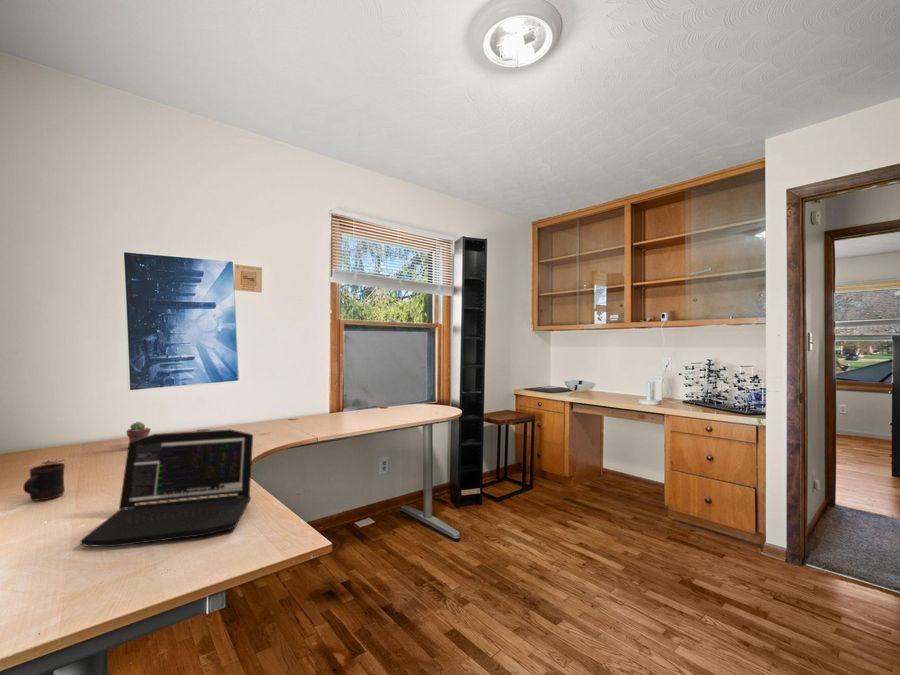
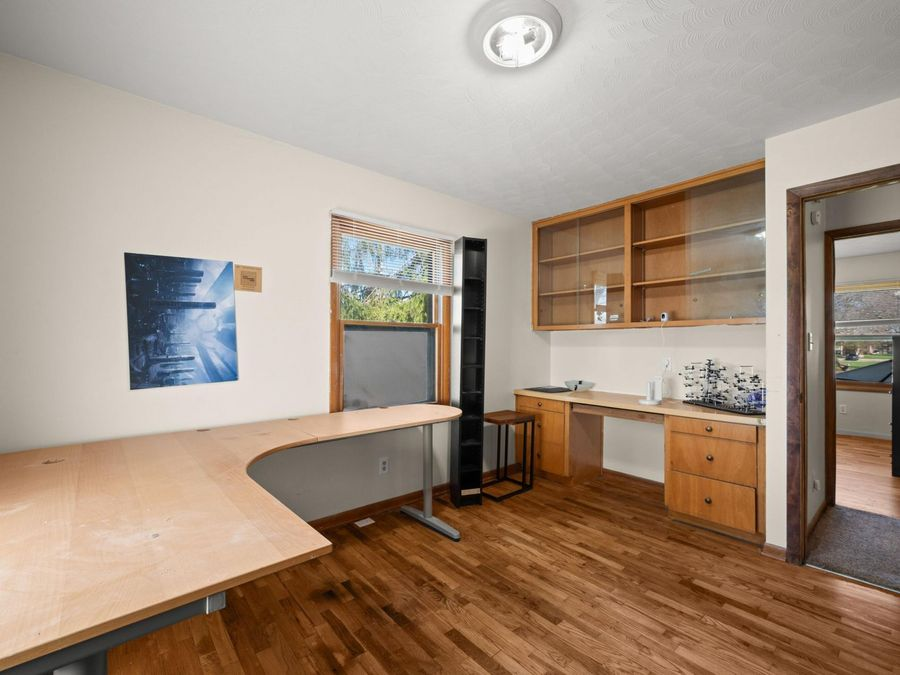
- mug (42, 483)
- laptop (178, 480)
- potted succulent (138, 434)
